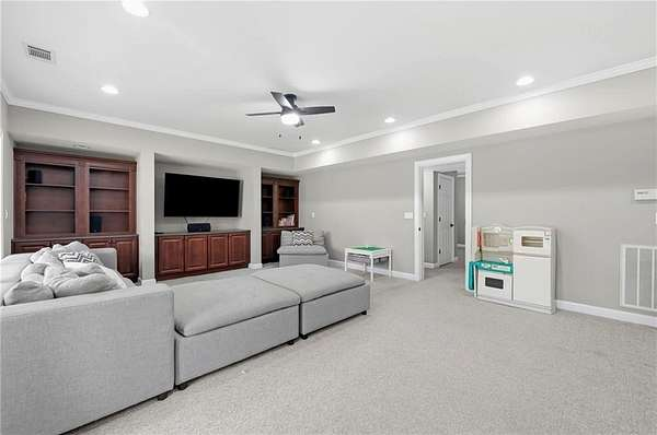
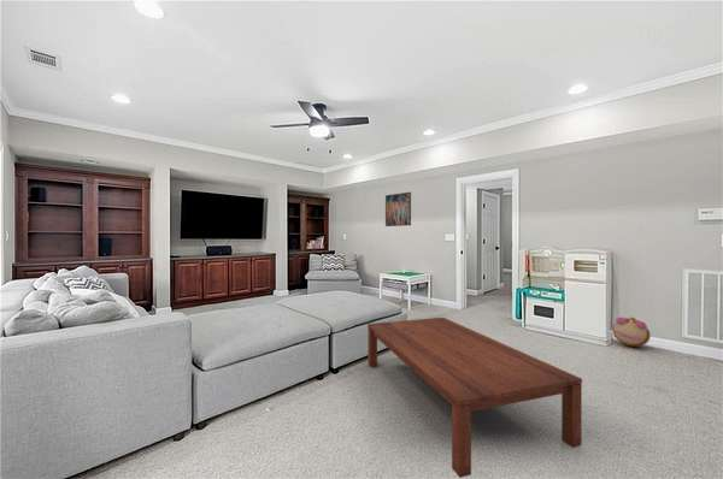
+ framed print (398, 209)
+ coffee table (448, 369)
+ plush toy (630, 331)
